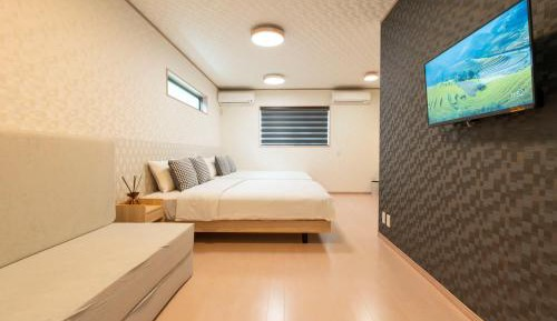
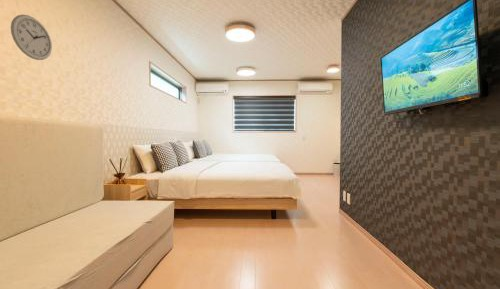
+ wall clock (33, 38)
